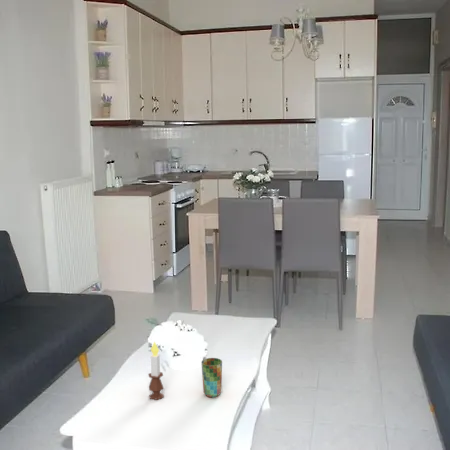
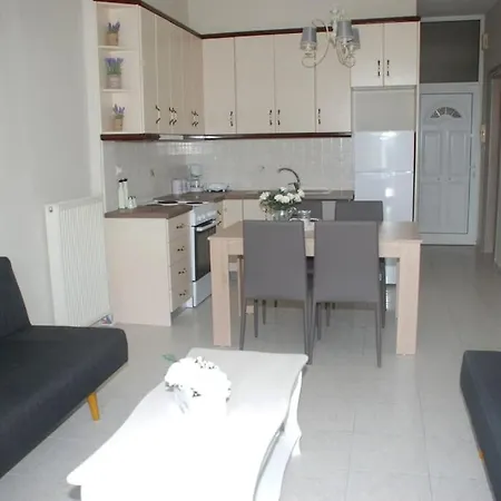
- candle (155, 368)
- cup (212, 378)
